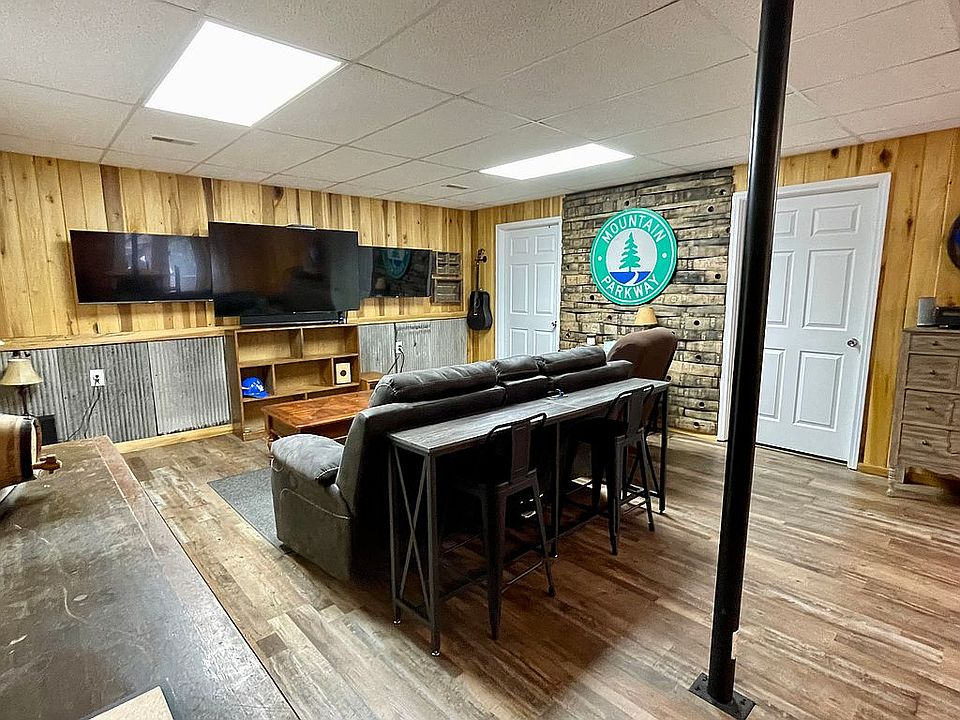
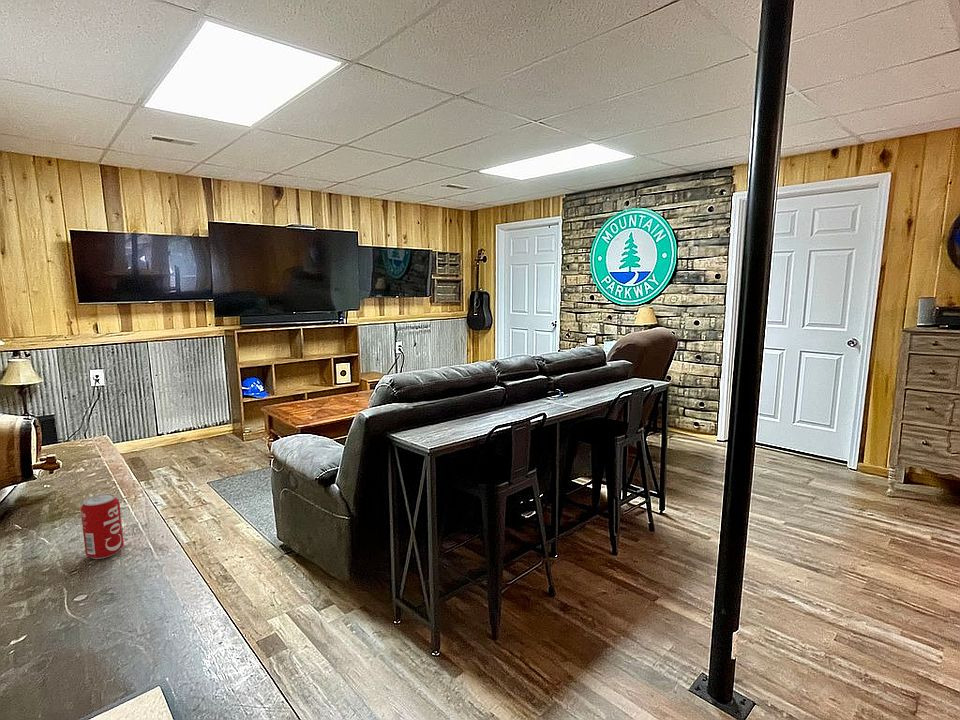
+ beverage can (102, 525)
